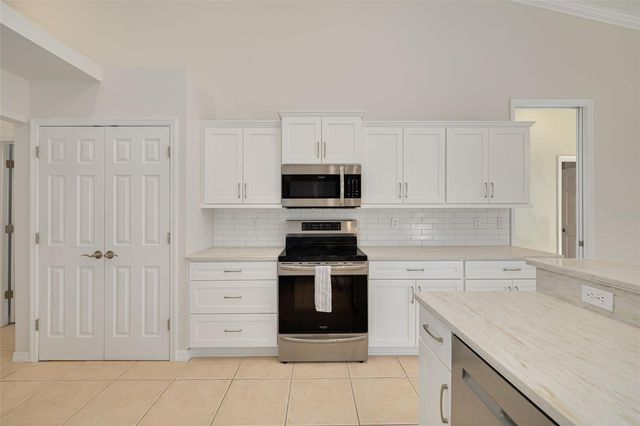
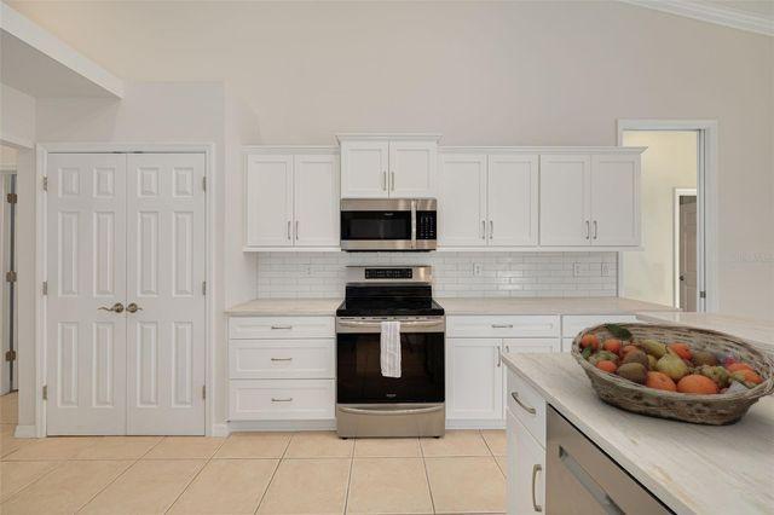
+ fruit basket (663, 366)
